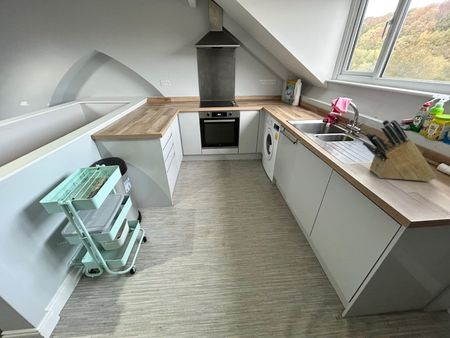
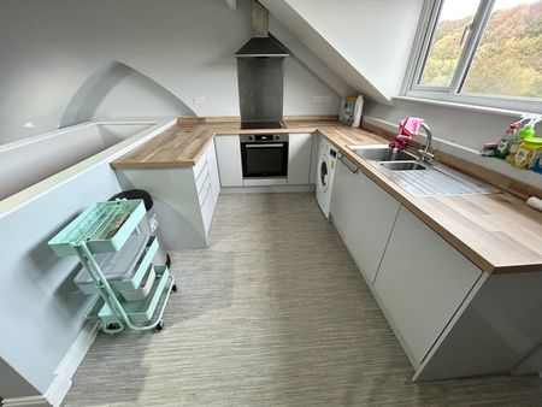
- knife block (401, 149)
